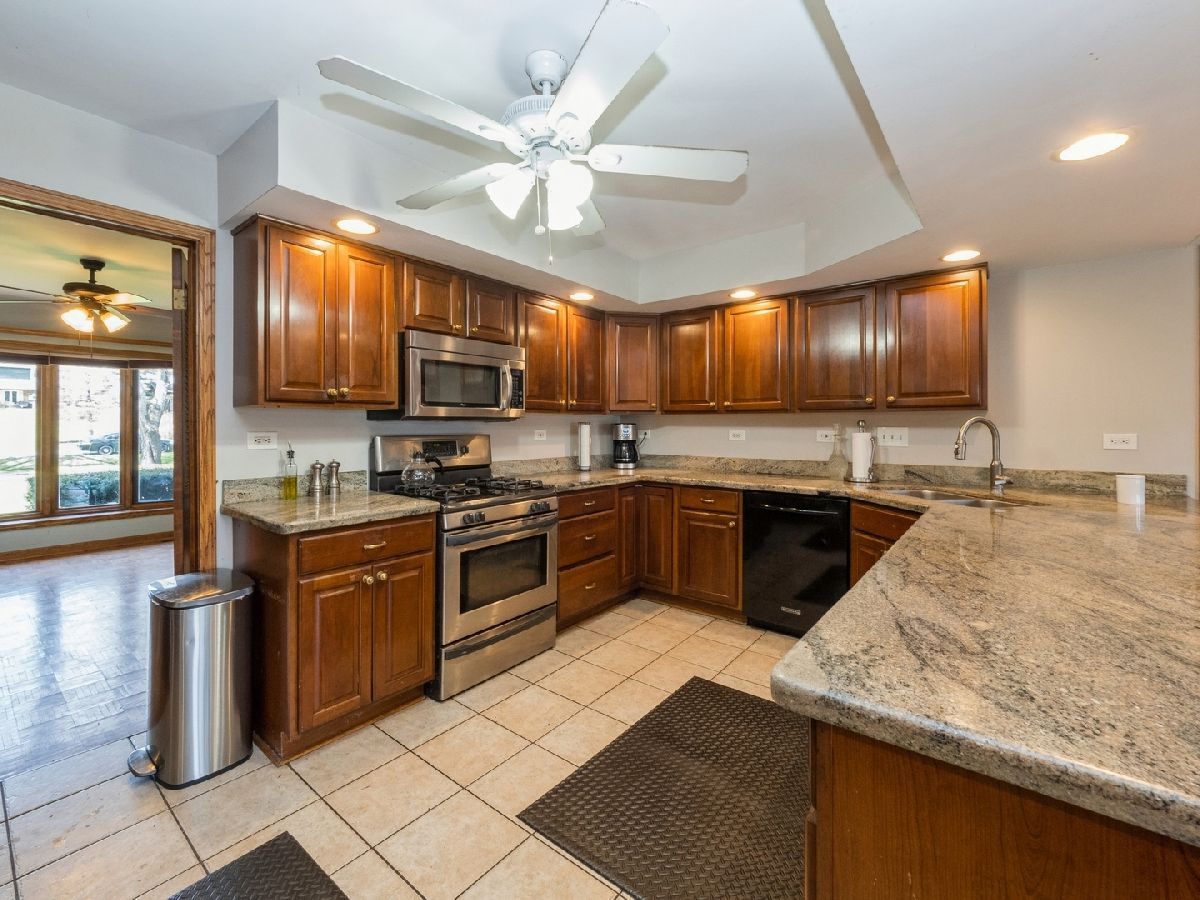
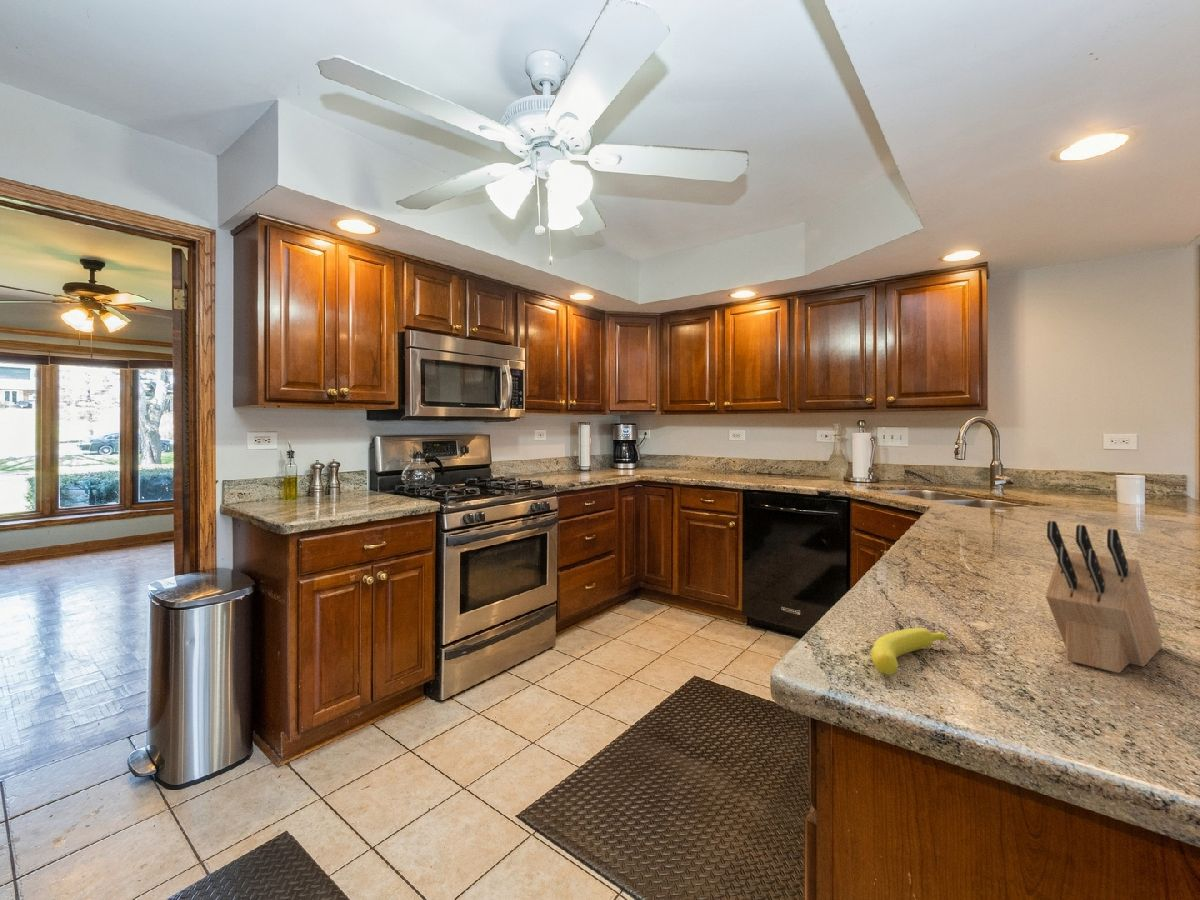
+ banana (904, 647)
+ knife block (1102, 587)
